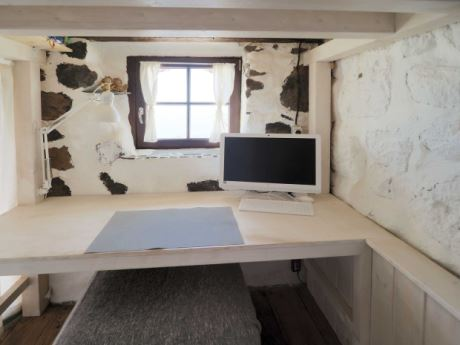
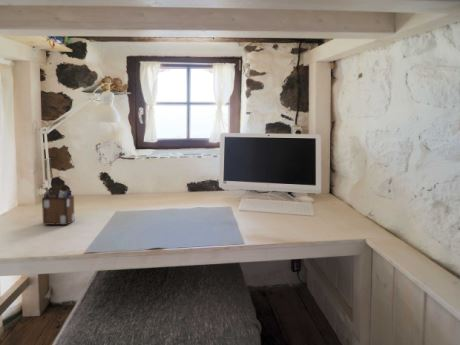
+ desk organizer (58, 204)
